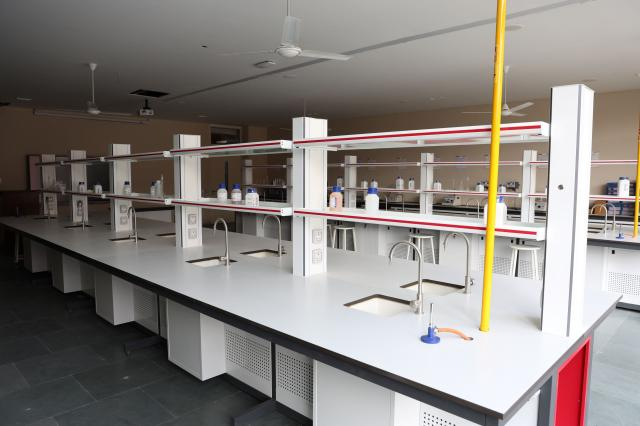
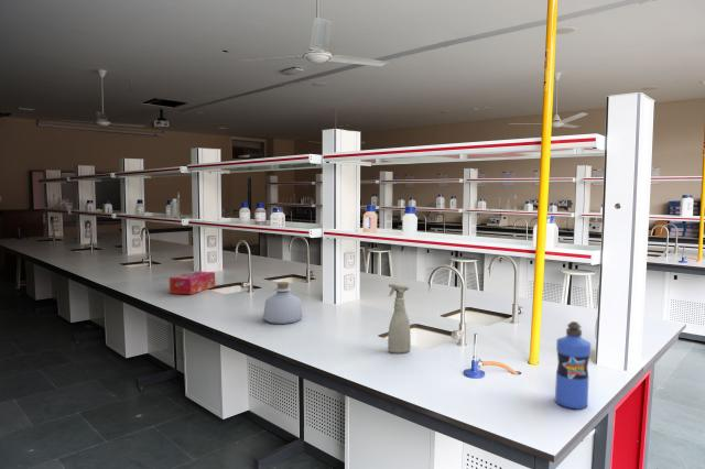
+ water bottle (572, 362)
+ bottle (283, 301)
+ tissue box (193, 282)
+ spray bottle (399, 317)
